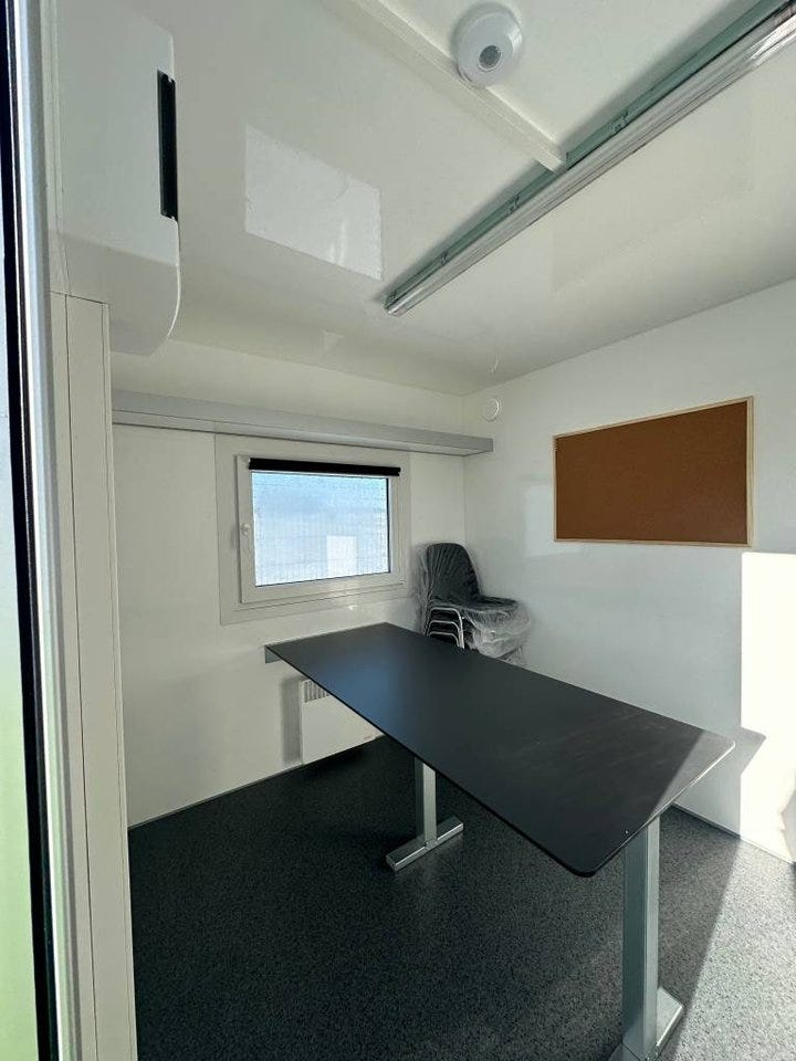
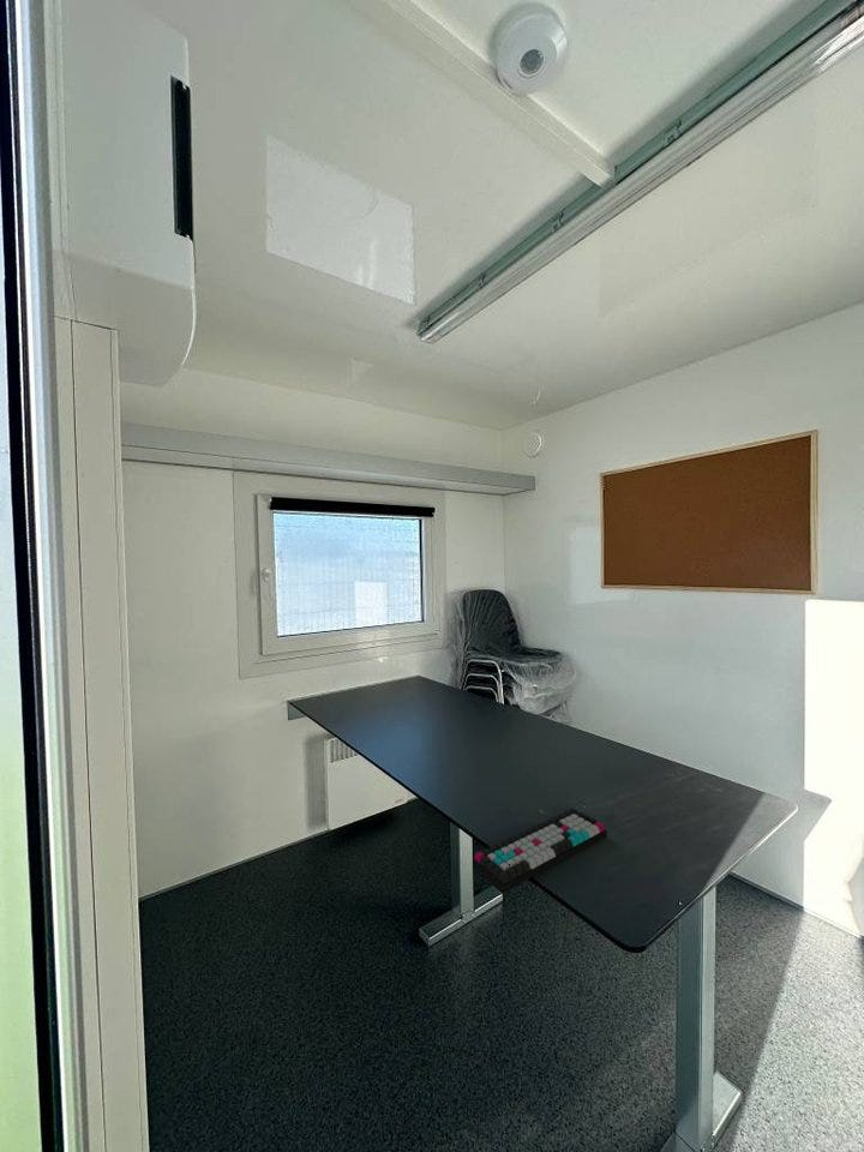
+ keyboard (532, 836)
